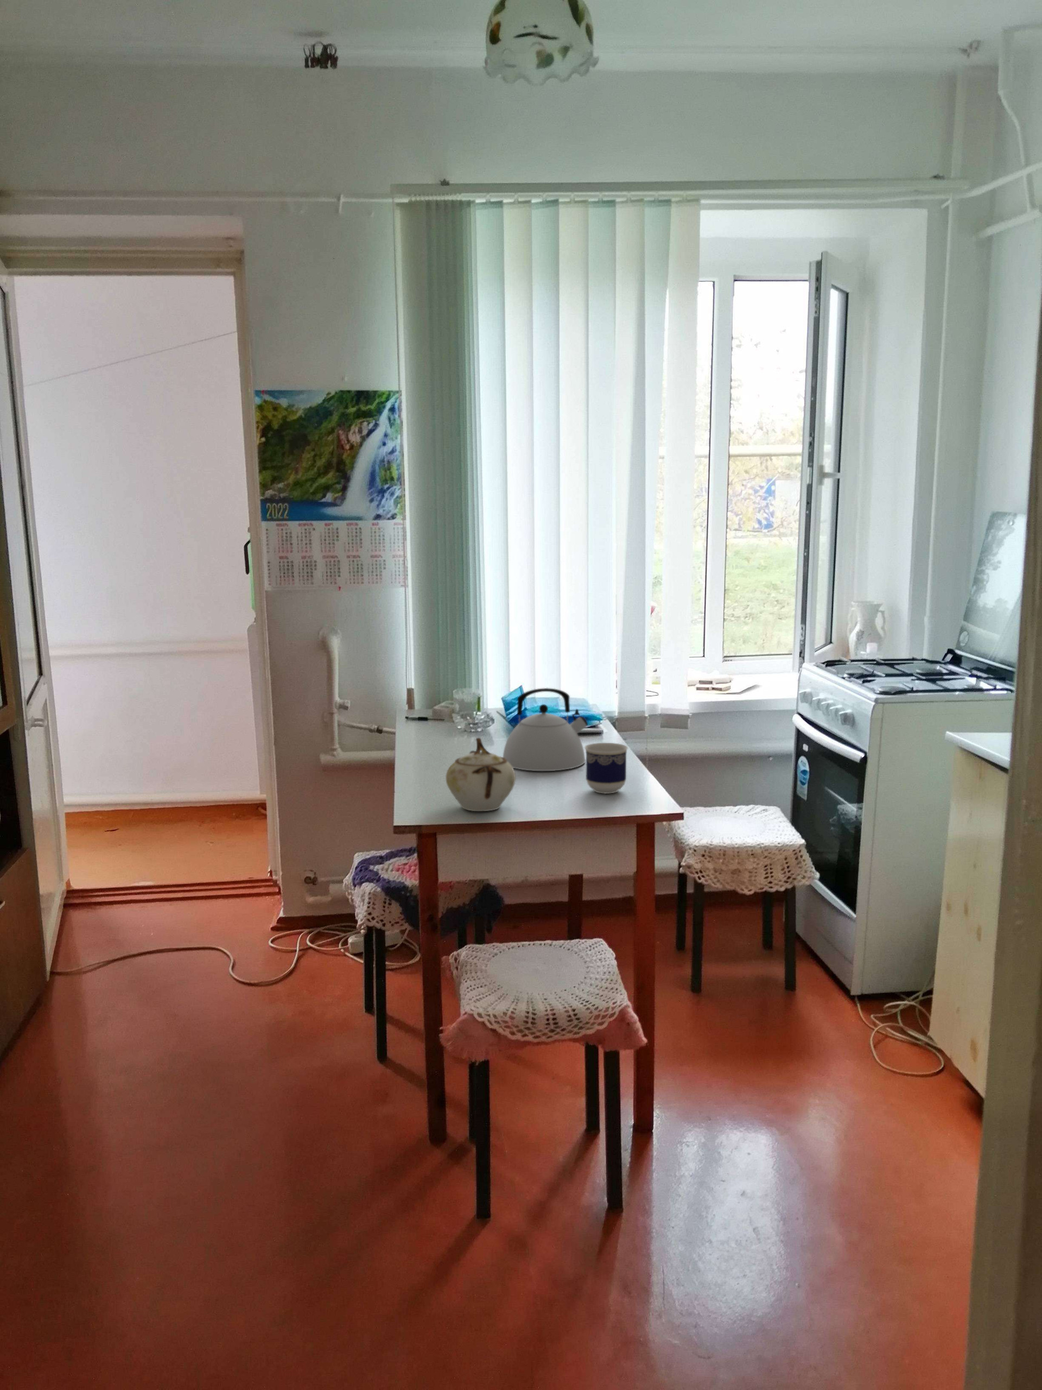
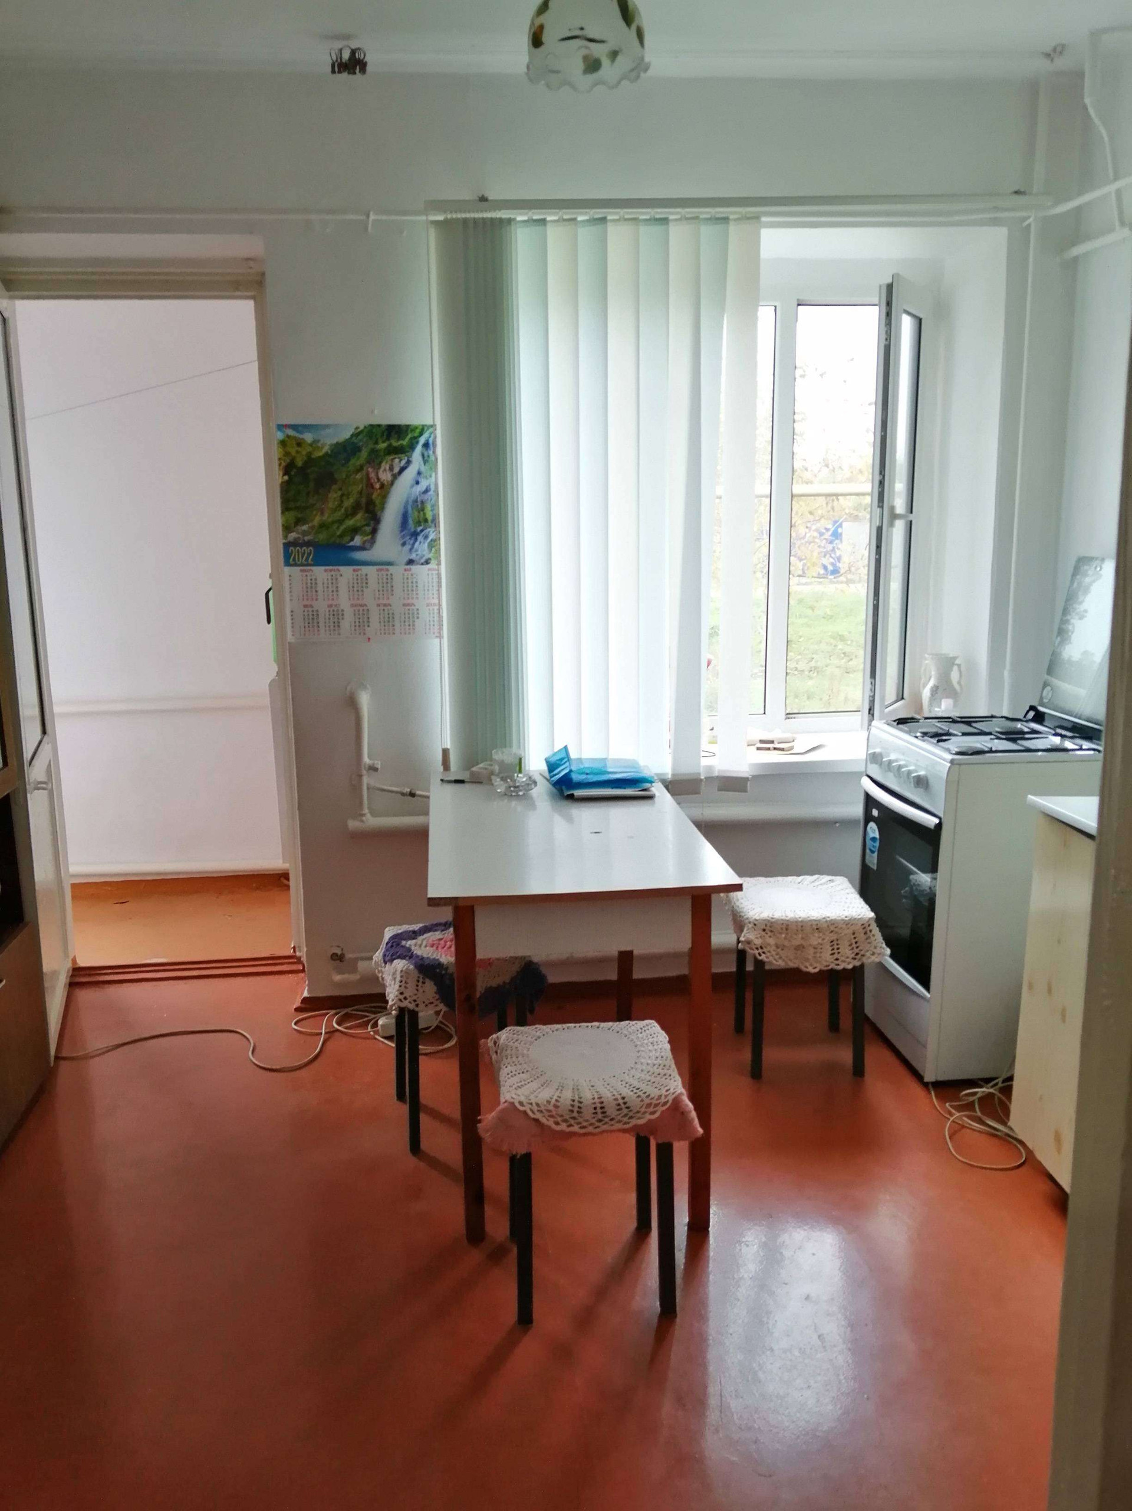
- cup (603, 767)
- sugar bowl (481, 773)
- kettle (545, 725)
